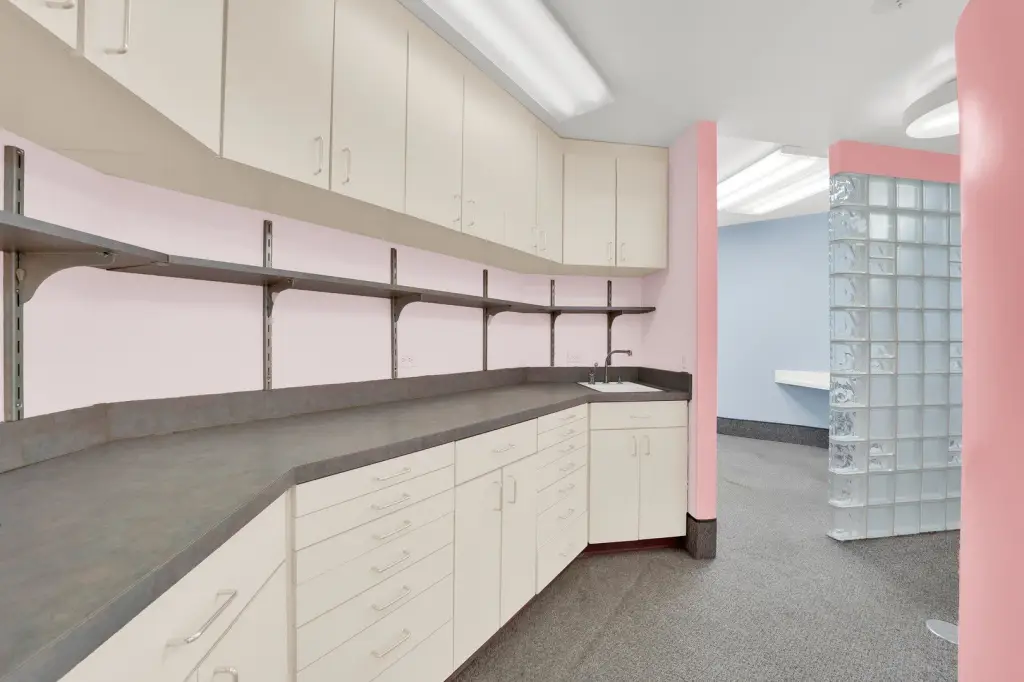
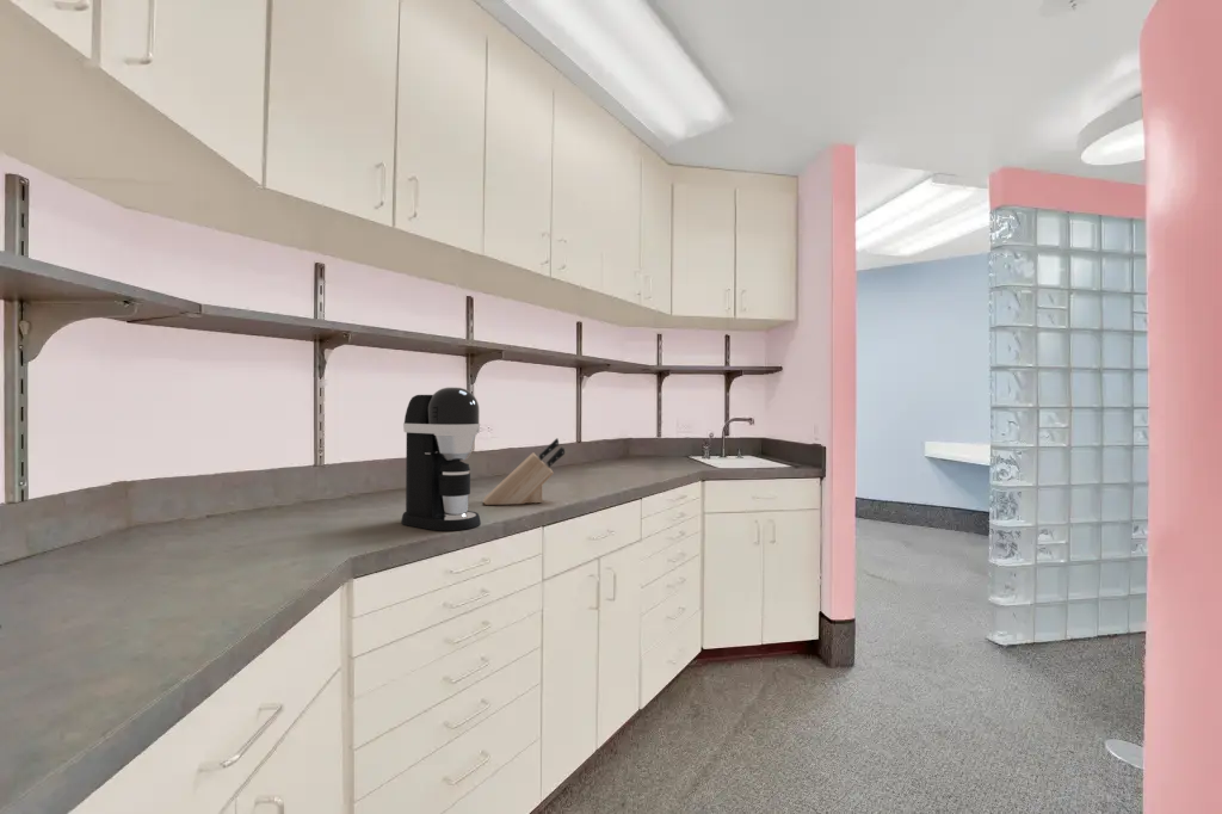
+ knife block (524, 469)
+ coffee maker (440, 455)
